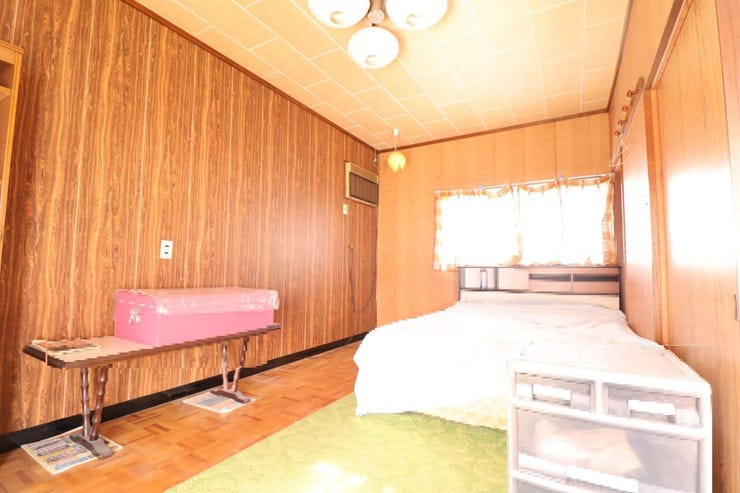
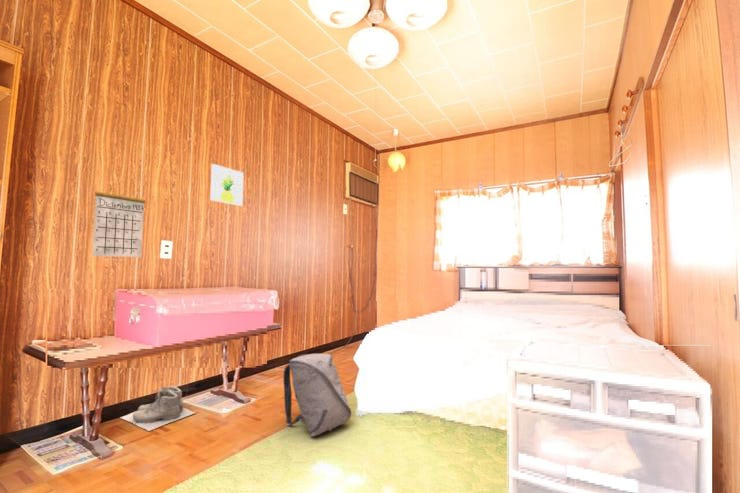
+ boots (159, 401)
+ calendar (120, 218)
+ wall art (227, 185)
+ backpack (316, 389)
